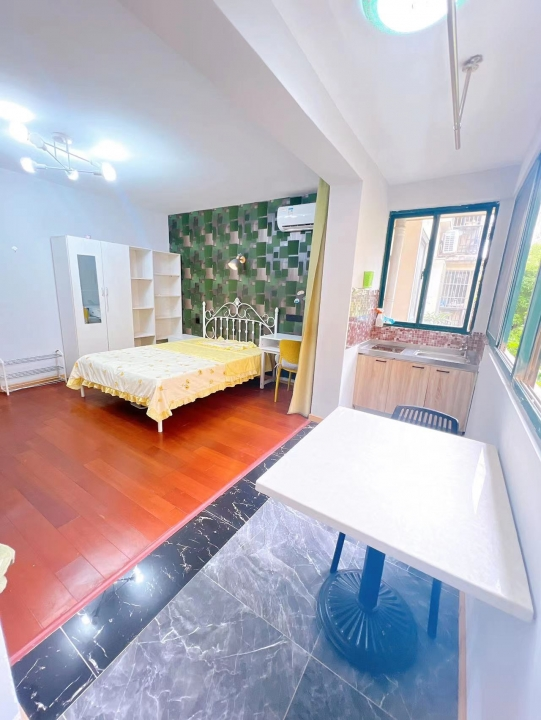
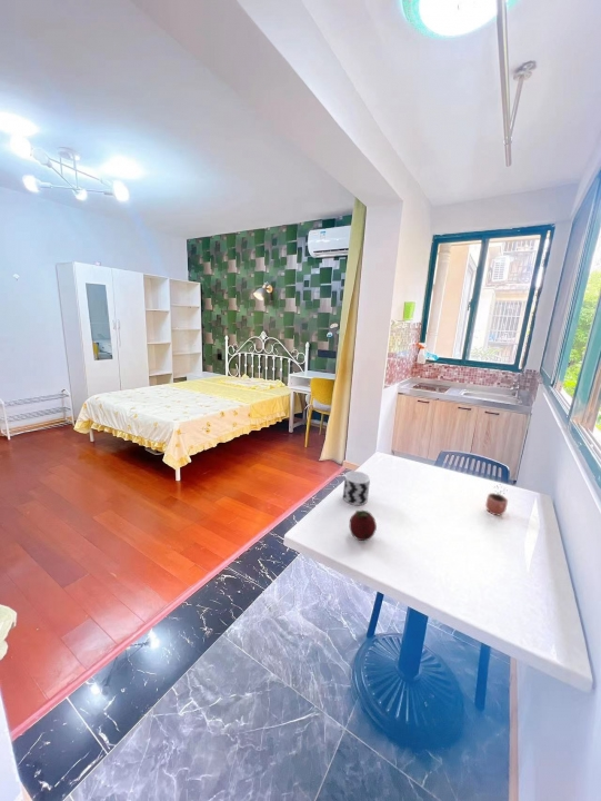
+ cup (358, 486)
+ fruit (362, 523)
+ cocoa (498, 498)
